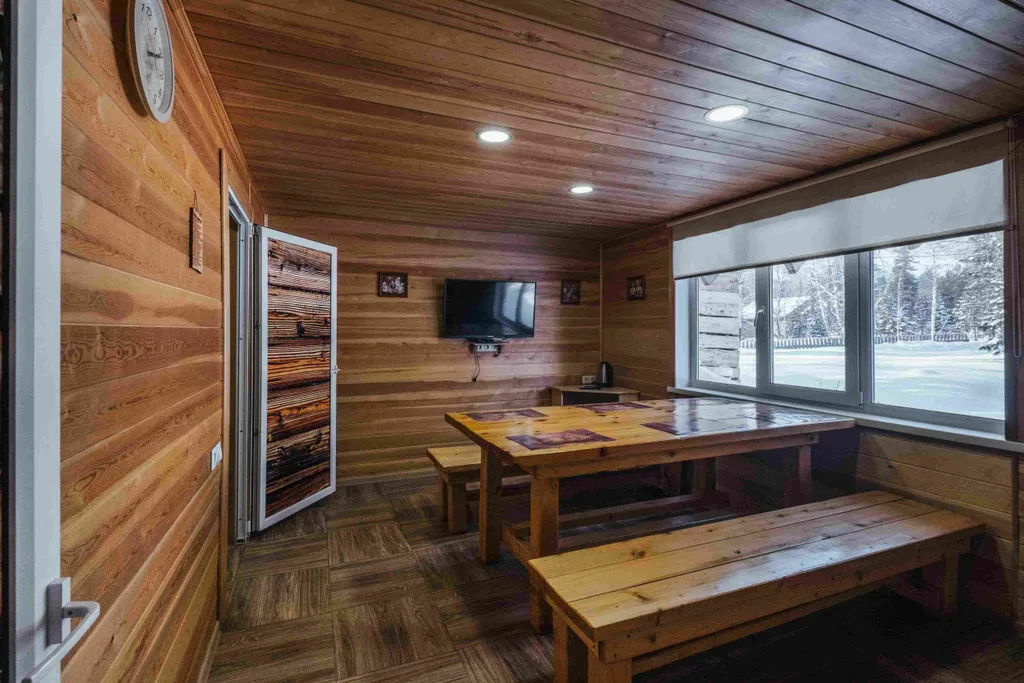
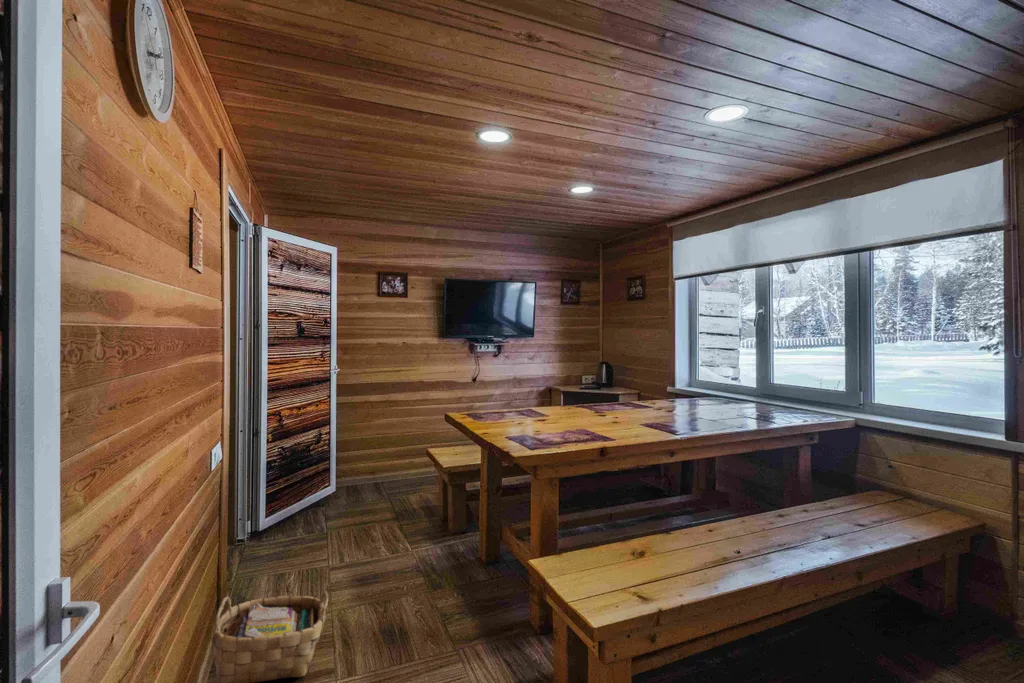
+ woven basket (273, 627)
